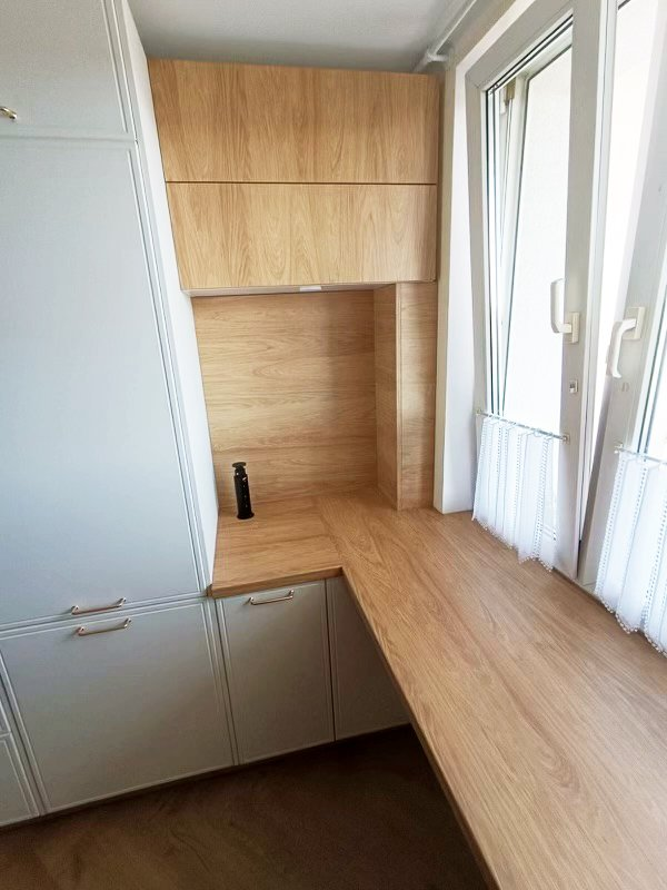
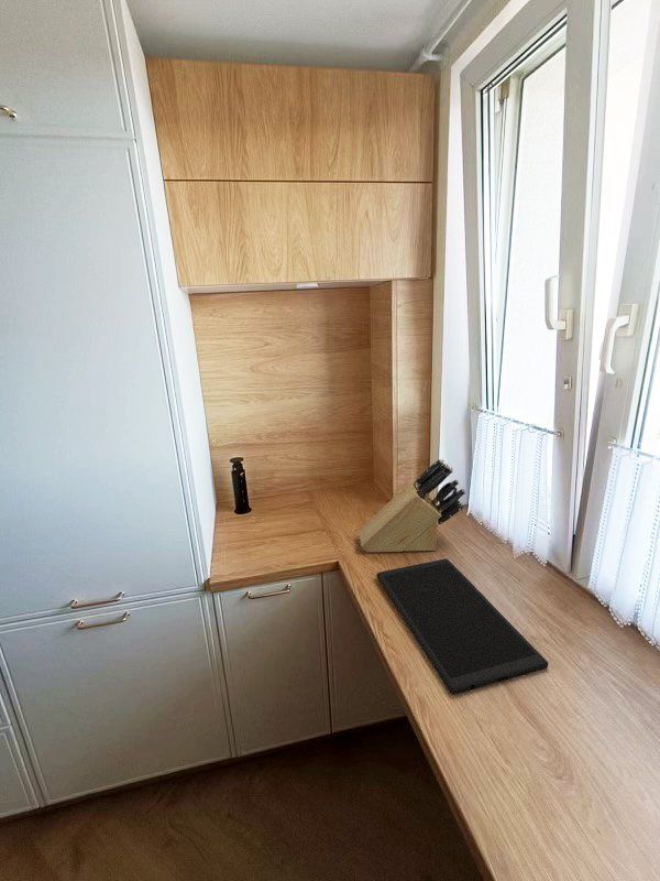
+ knife block (409, 504)
+ cutting board (449, 612)
